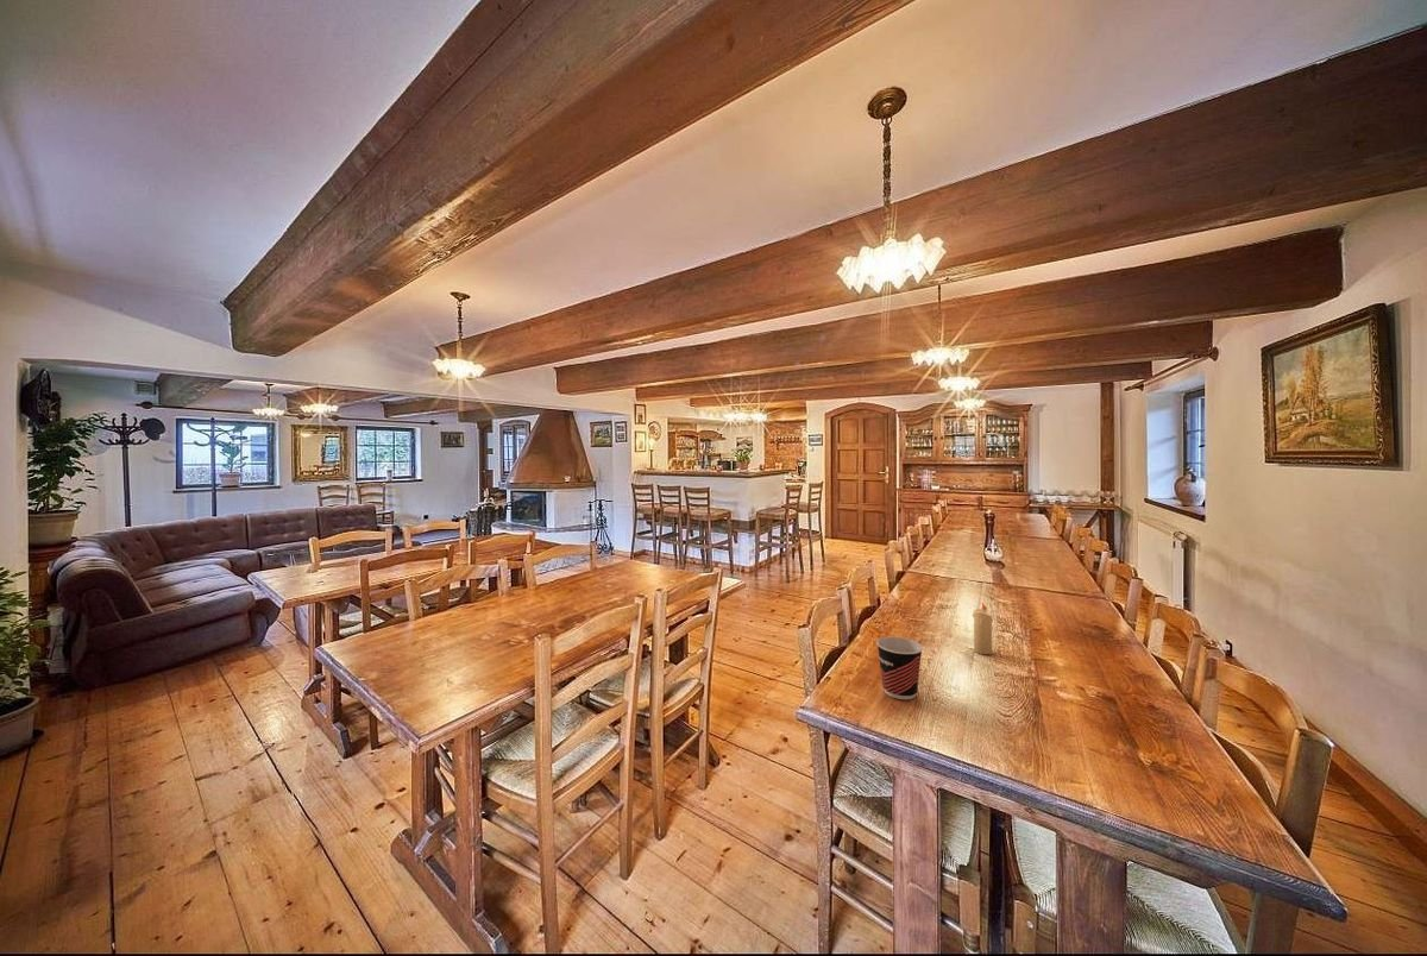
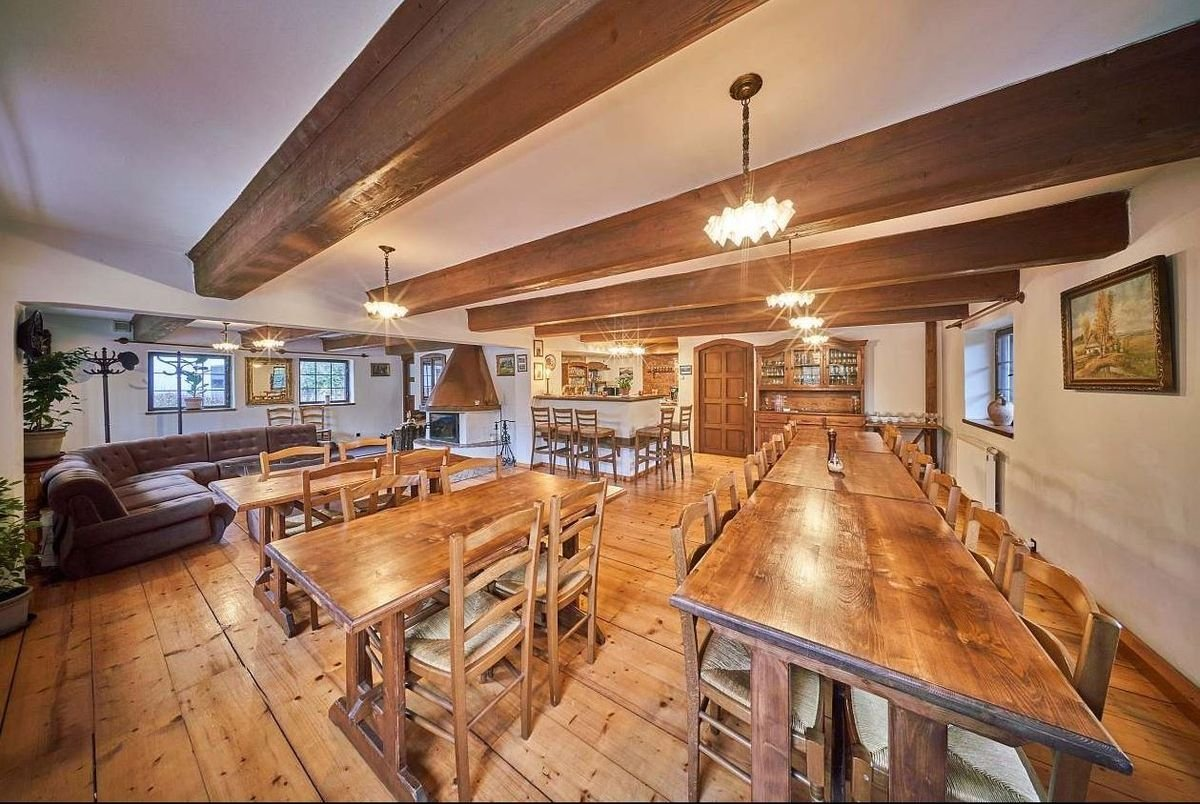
- cup (899, 668)
- candle (982, 627)
